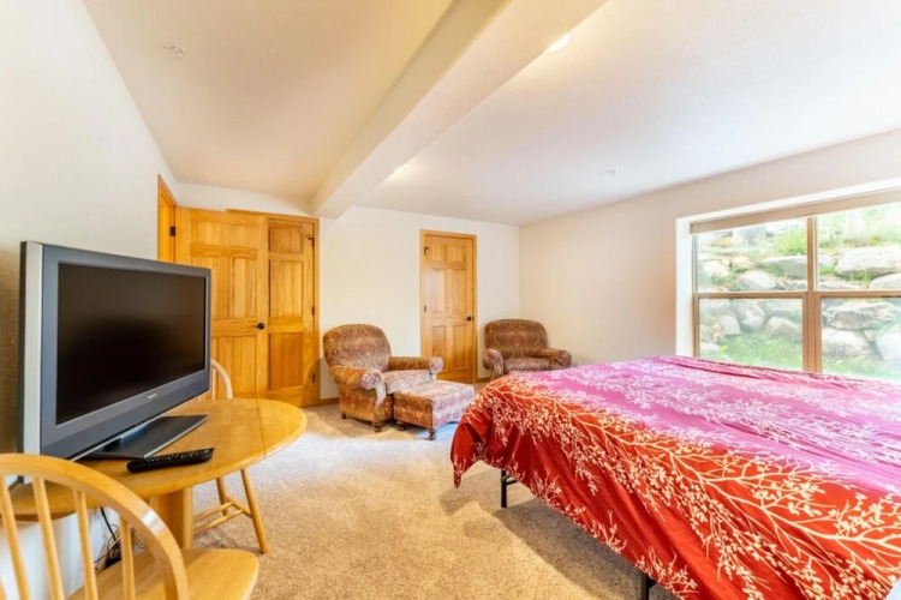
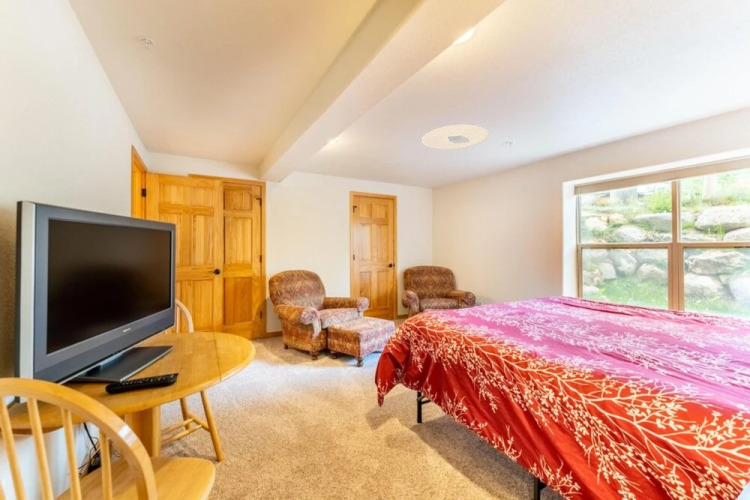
+ ceiling light (454, 135)
